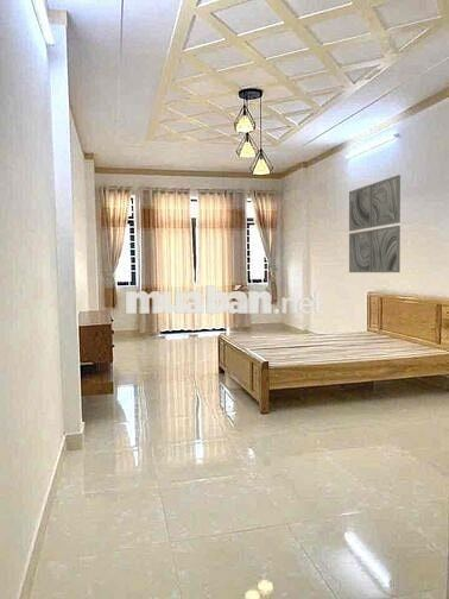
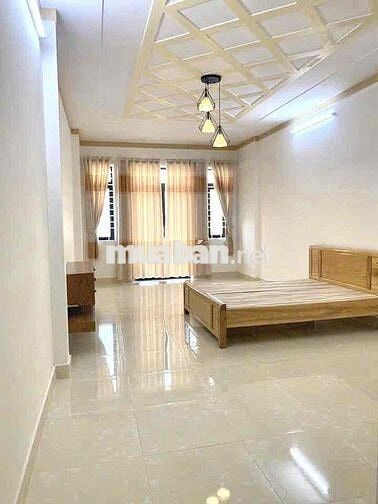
- wall art (372, 229)
